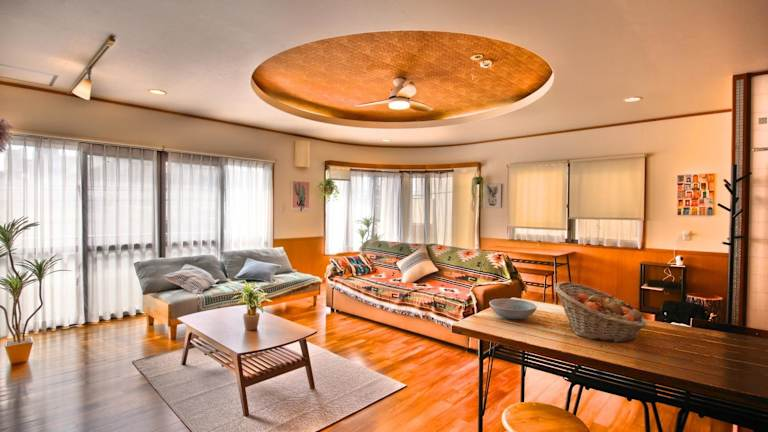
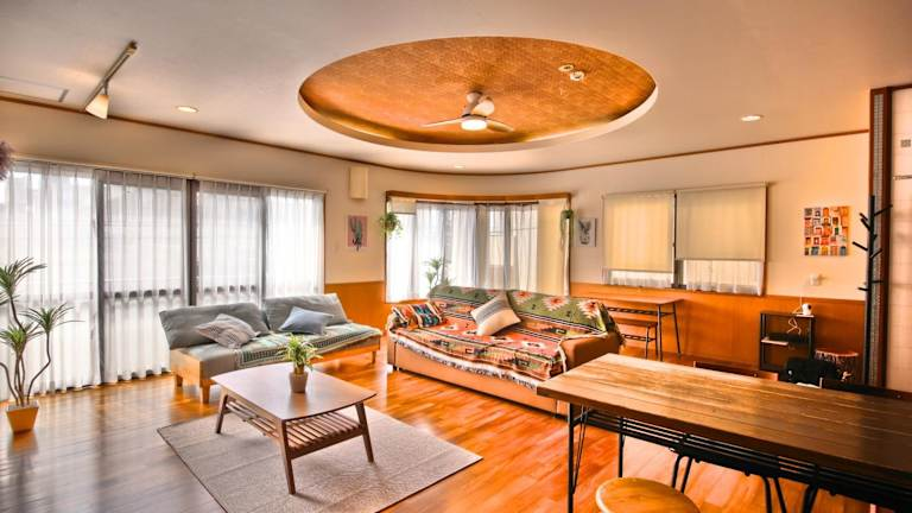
- fruit basket (597, 309)
- dish (512, 310)
